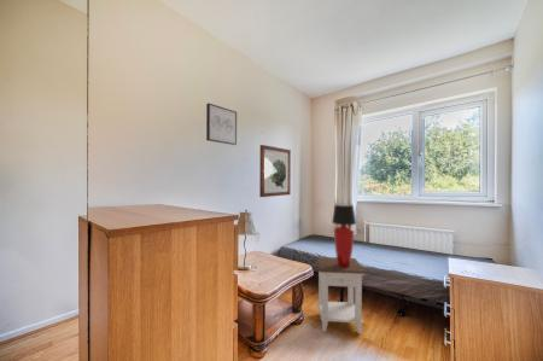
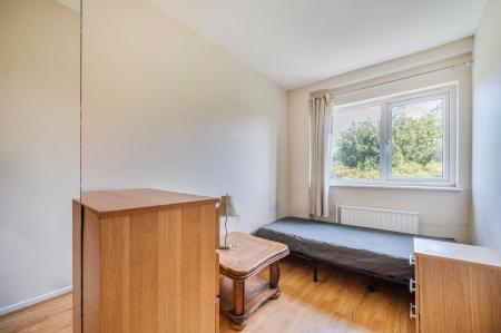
- nightstand (338, 285)
- wall art (222, 124)
- table lamp (343, 234)
- wall art (276, 171)
